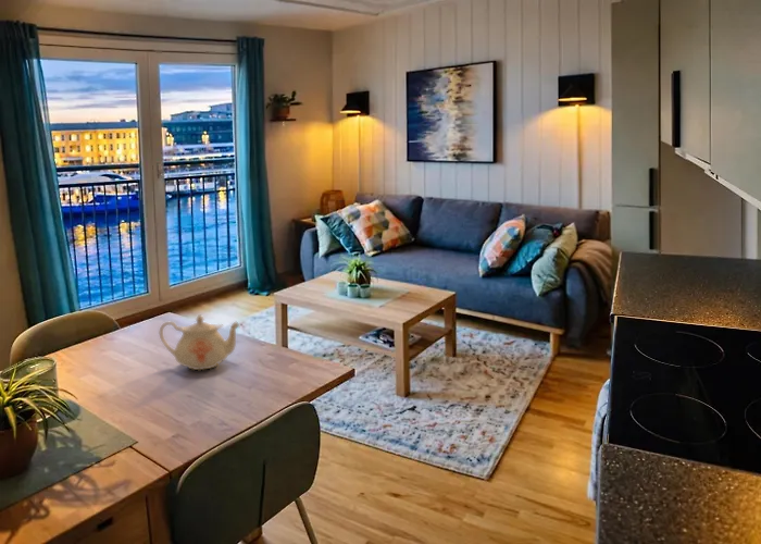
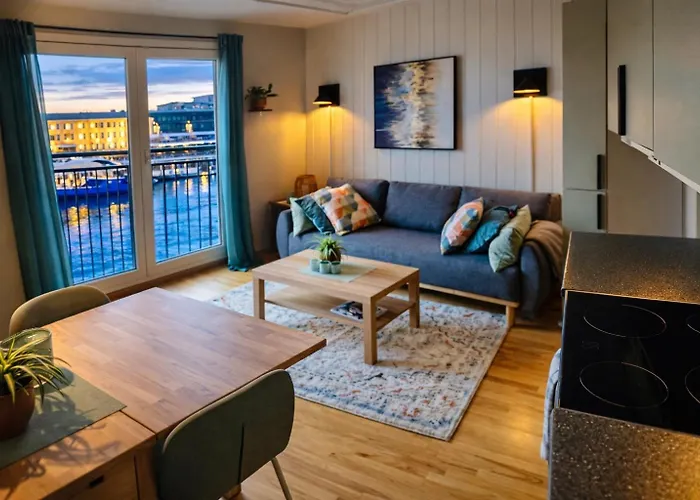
- teapot (201, 339)
